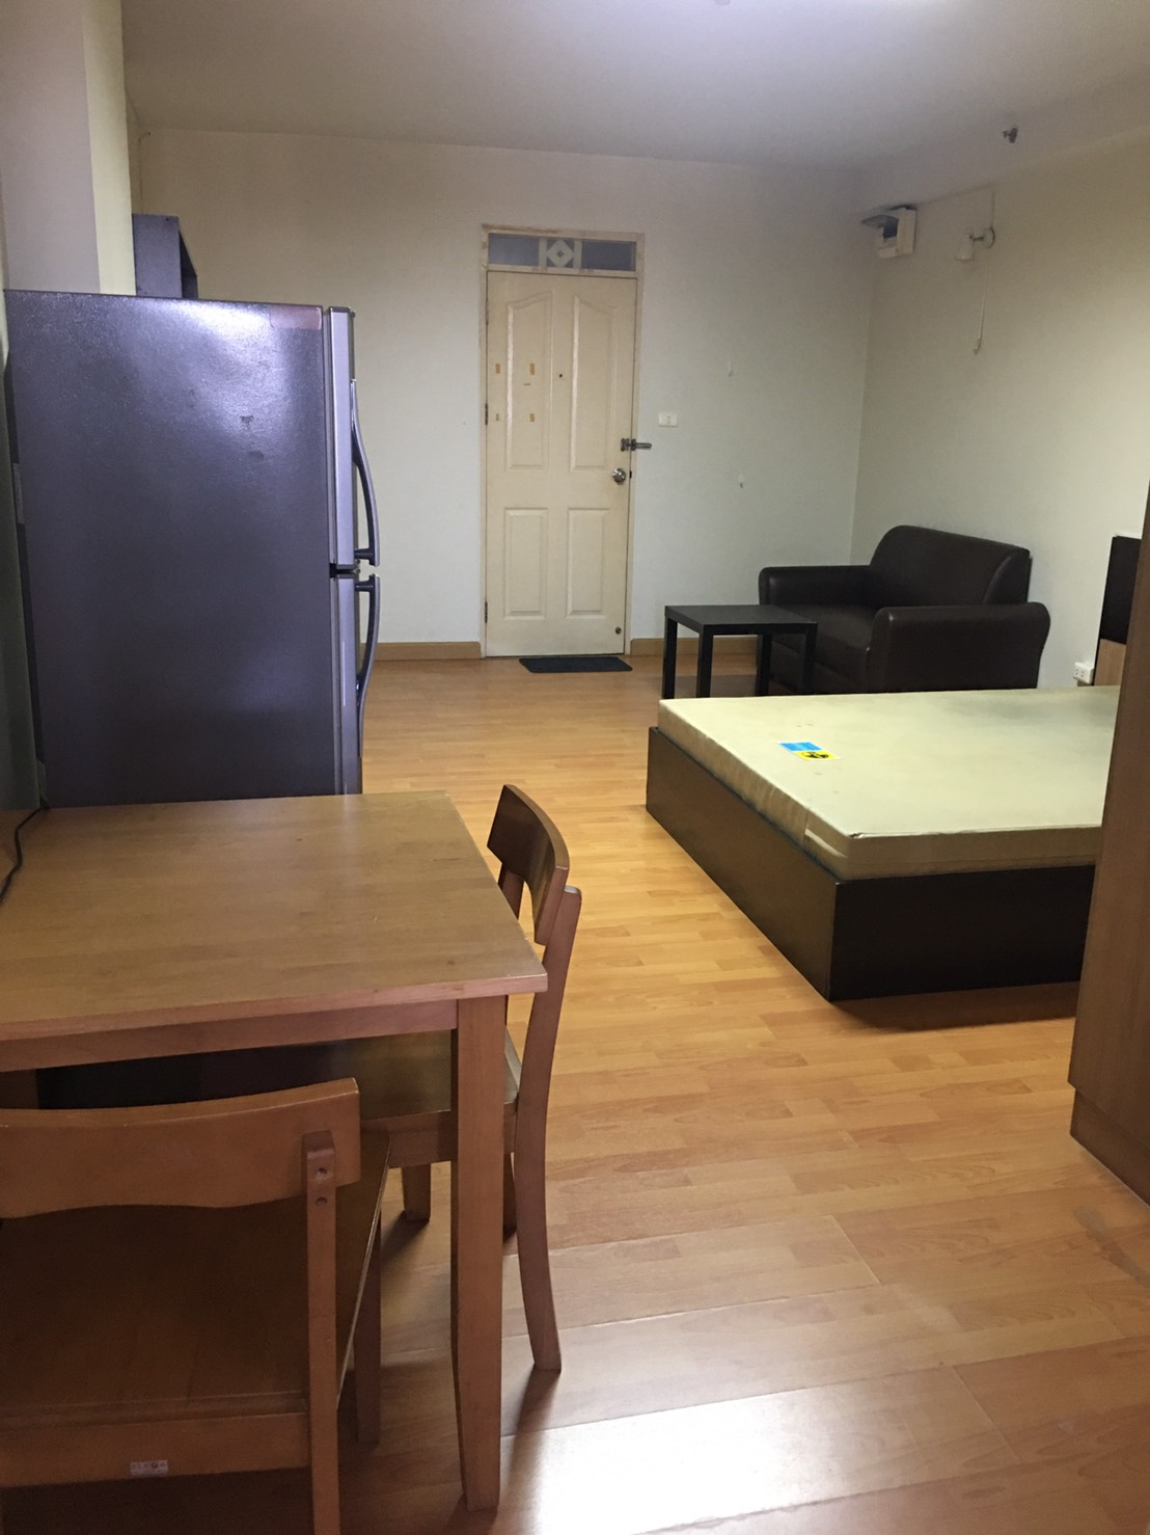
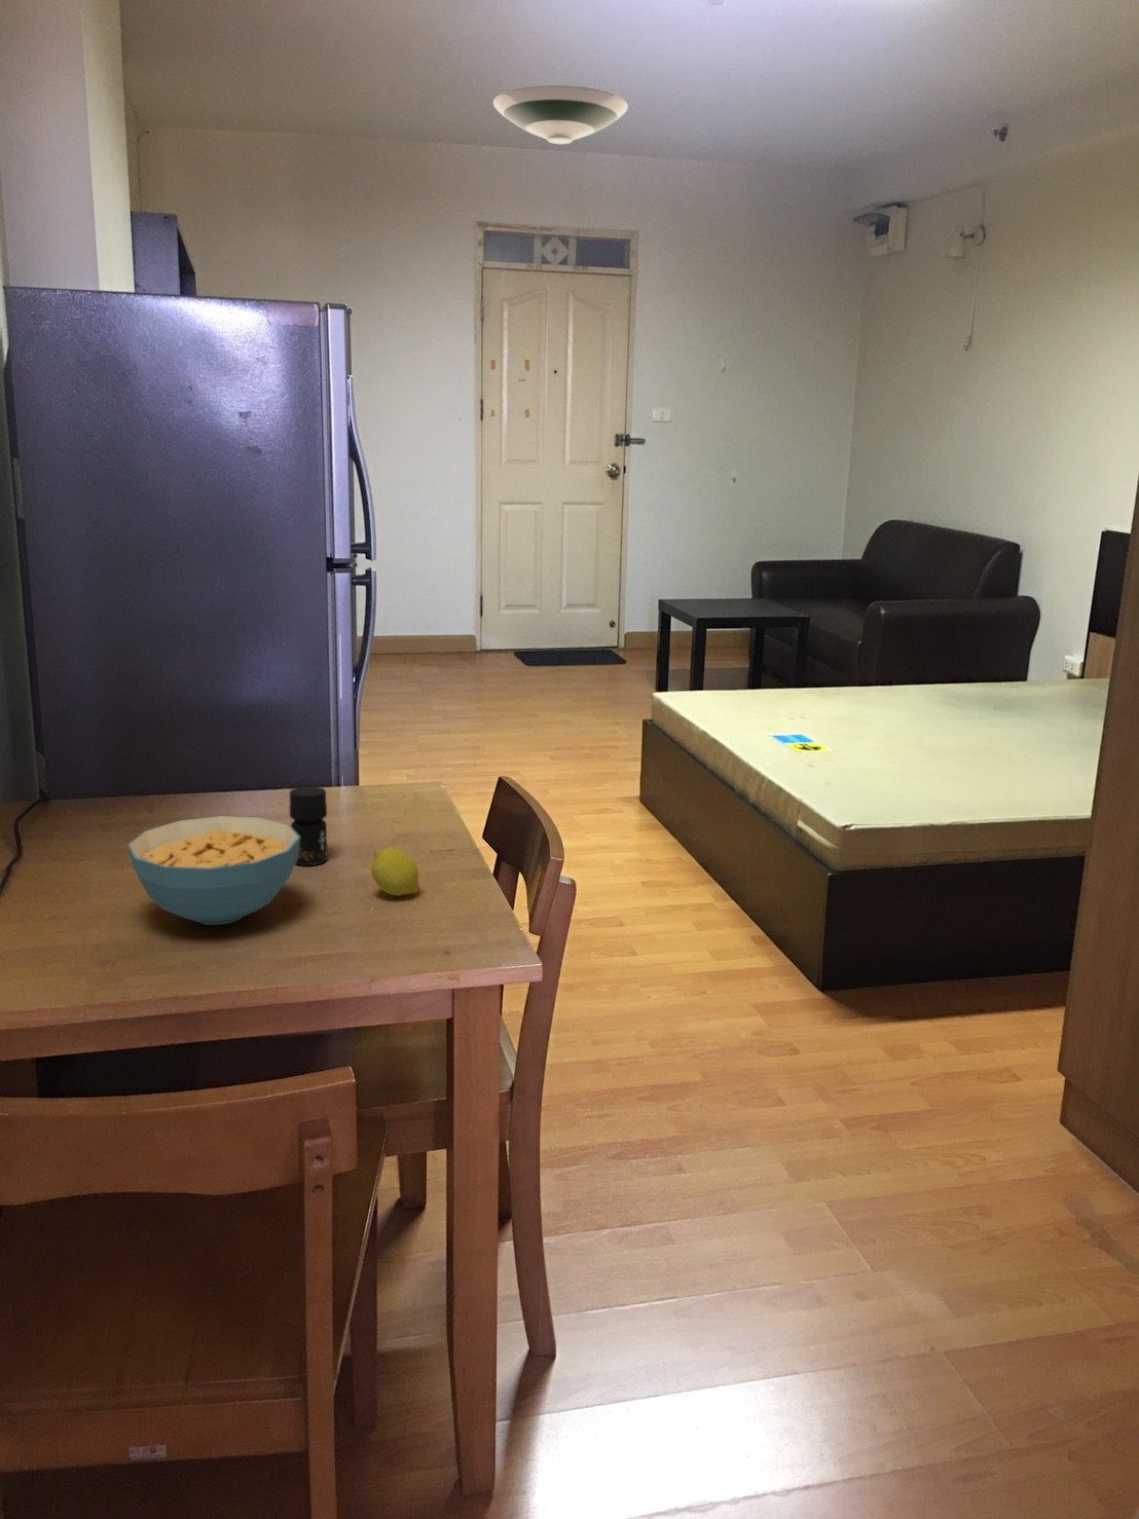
+ jar (309, 825)
+ cereal bowl (217, 878)
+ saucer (560, 123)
+ fruit (395, 872)
